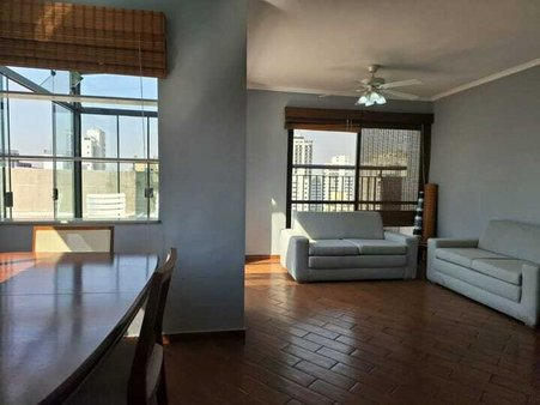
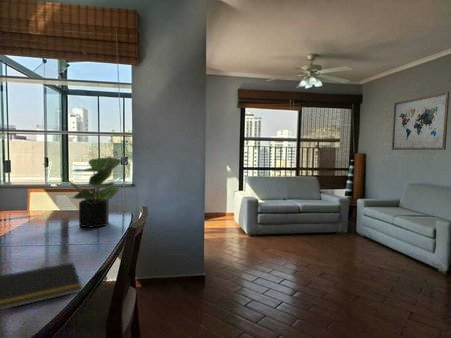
+ notepad (38, 283)
+ potted plant (100, 190)
+ wall art (417, 124)
